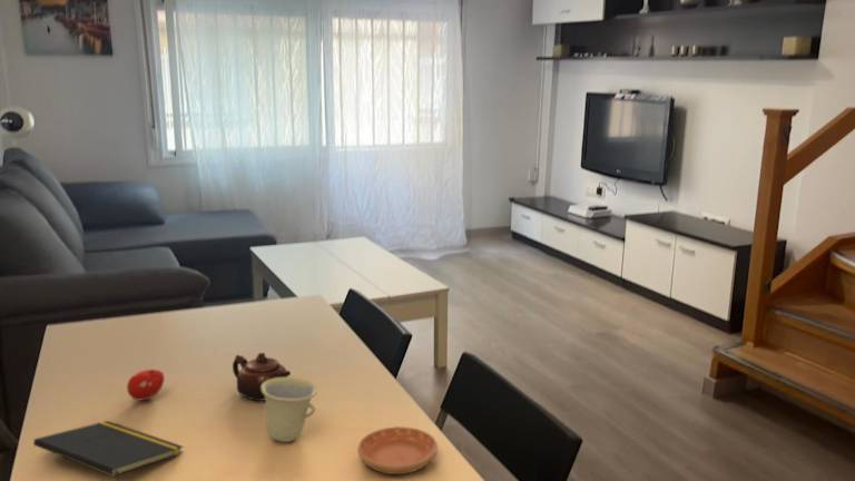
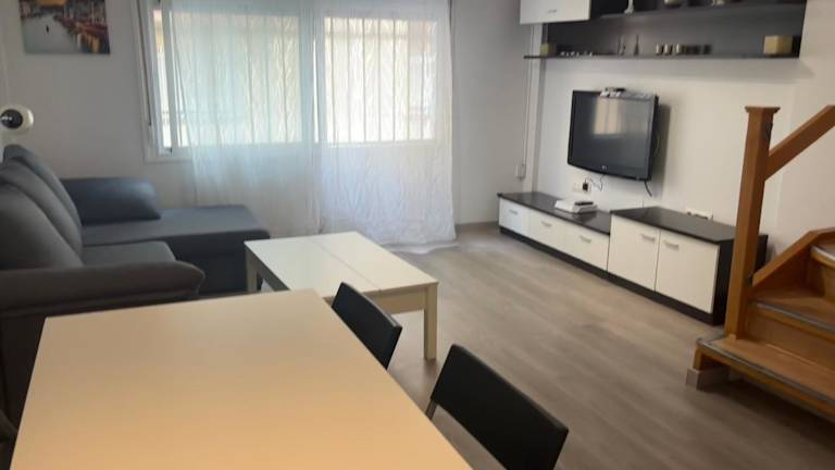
- fruit (146, 383)
- saucer (397, 451)
- cup (289, 410)
- teapot (261, 372)
- notepad (109, 445)
